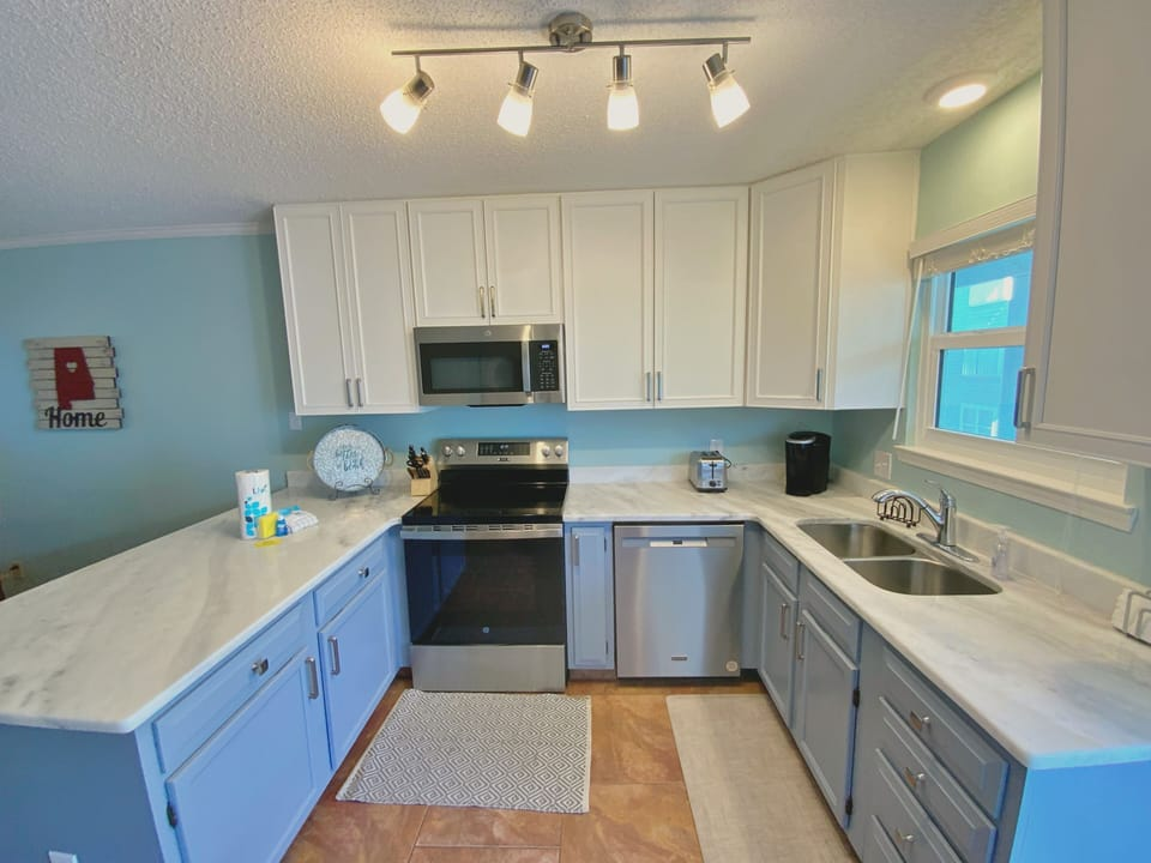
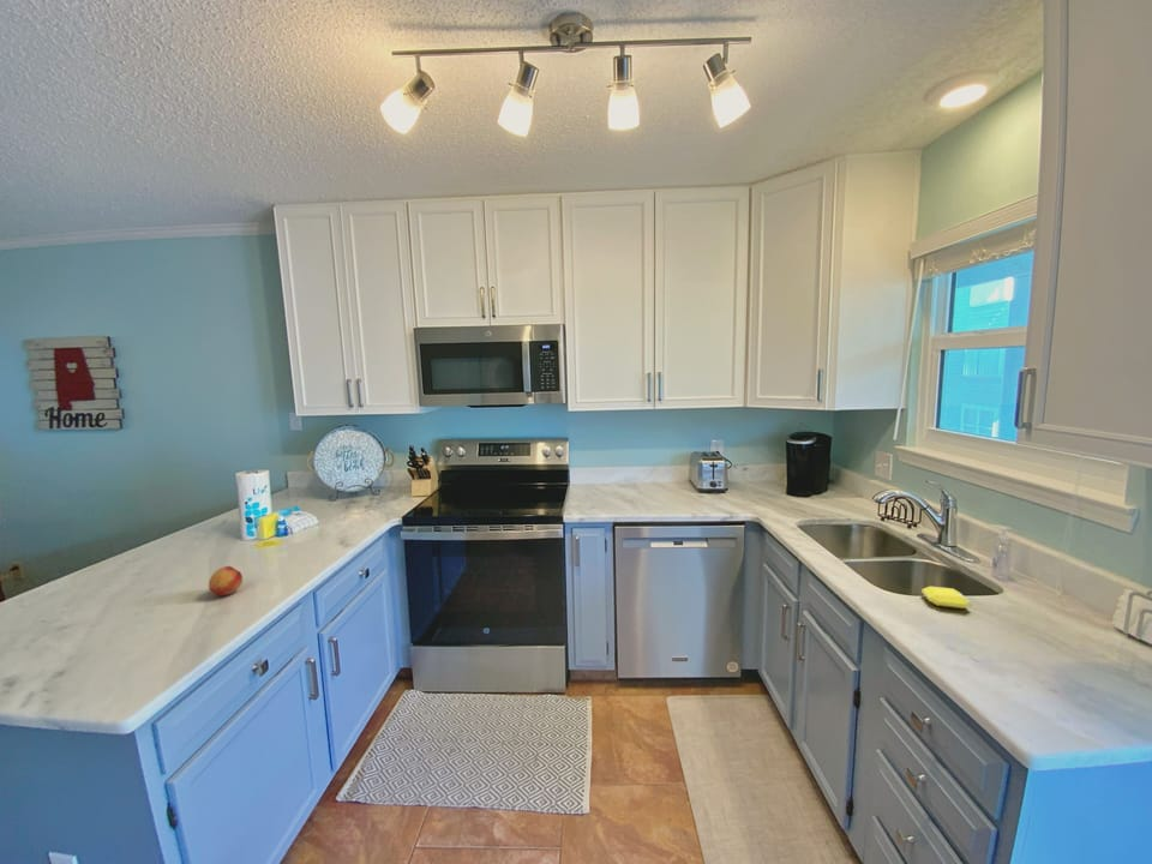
+ fruit (226, 580)
+ soap bar (944, 596)
